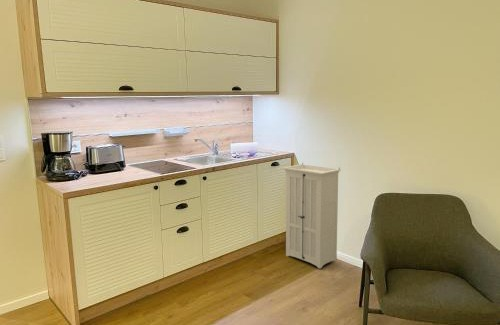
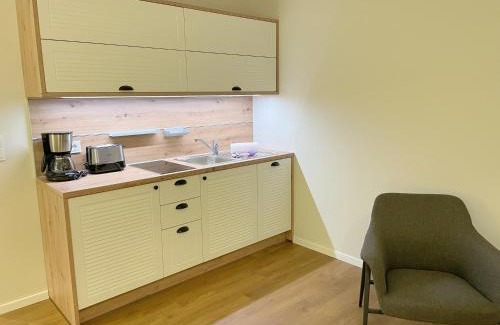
- storage cabinet (310, 213)
